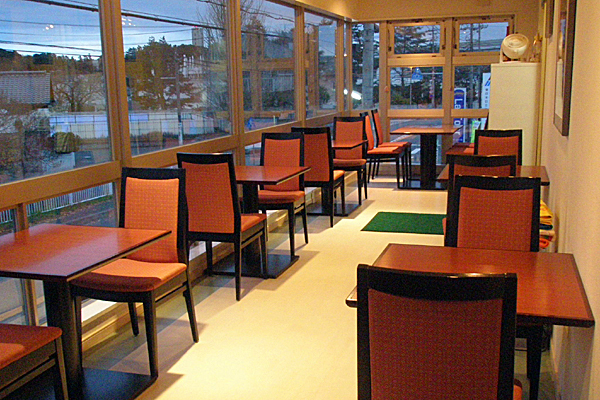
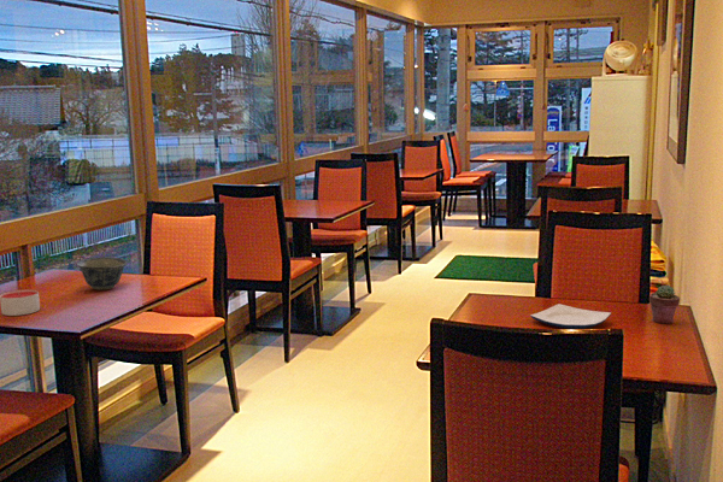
+ potted succulent (664, 302)
+ candle (19, 301)
+ plate (570, 317)
+ bowl (102, 274)
